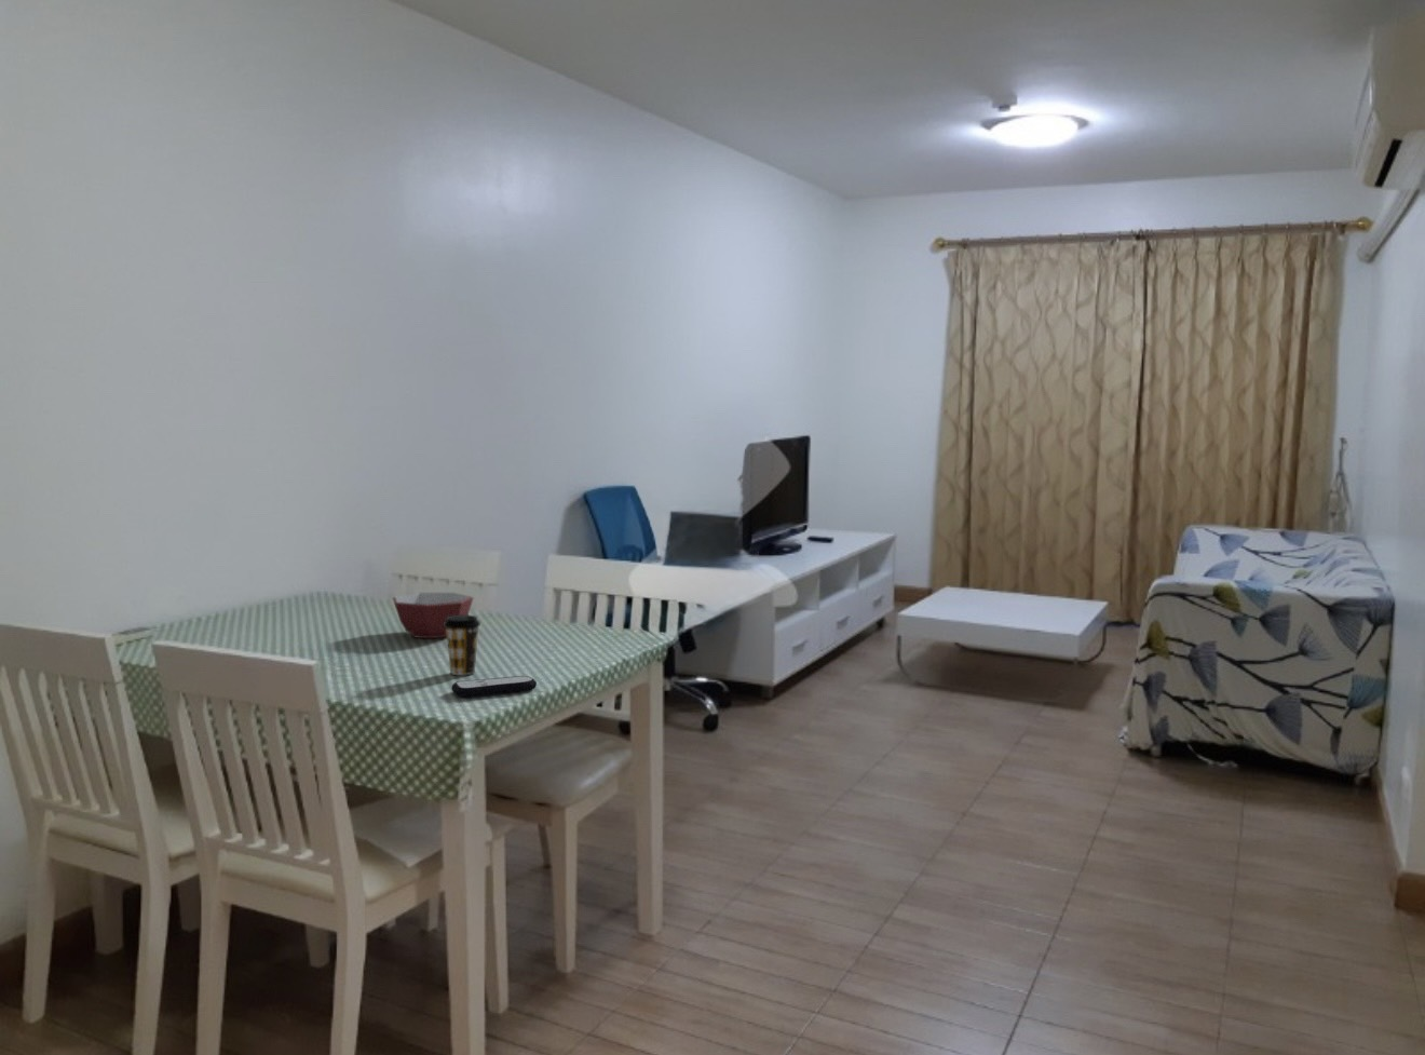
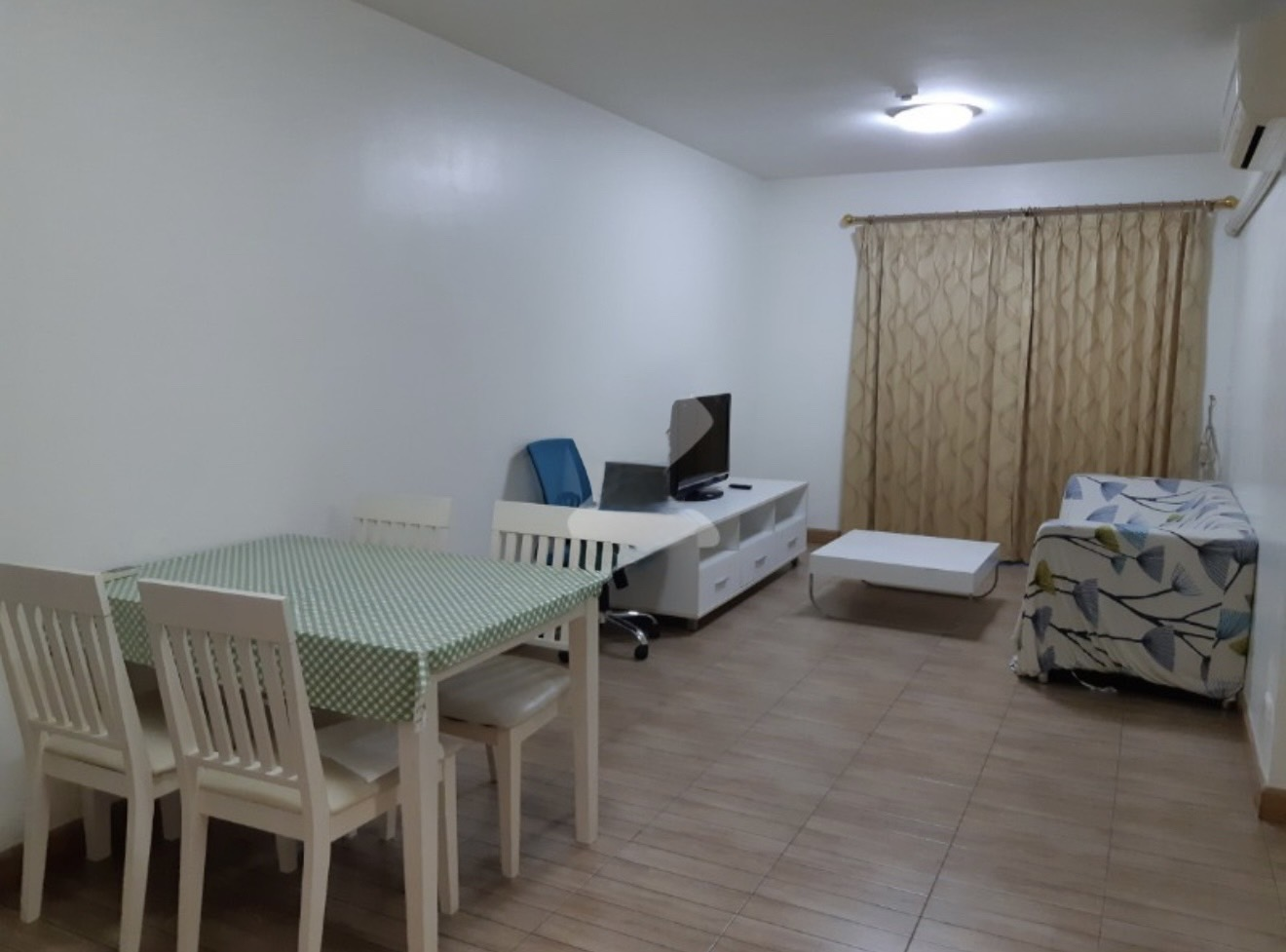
- coffee cup (462, 645)
- bowl (434, 615)
- remote control (494, 686)
